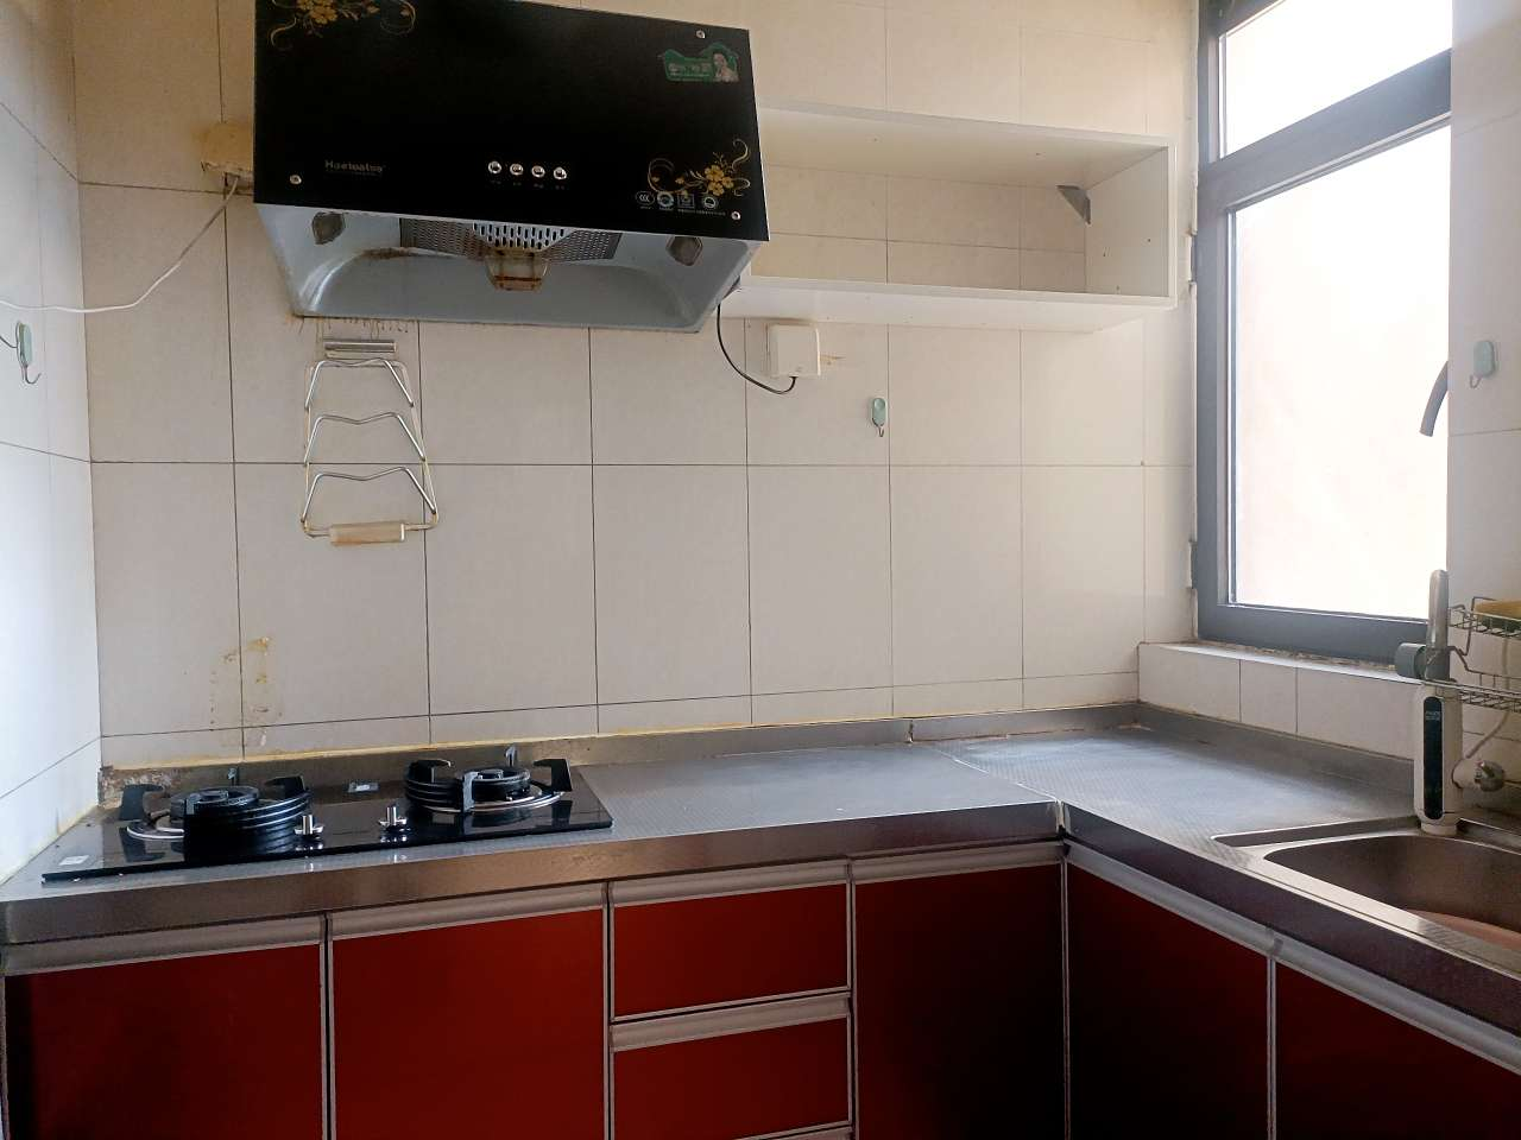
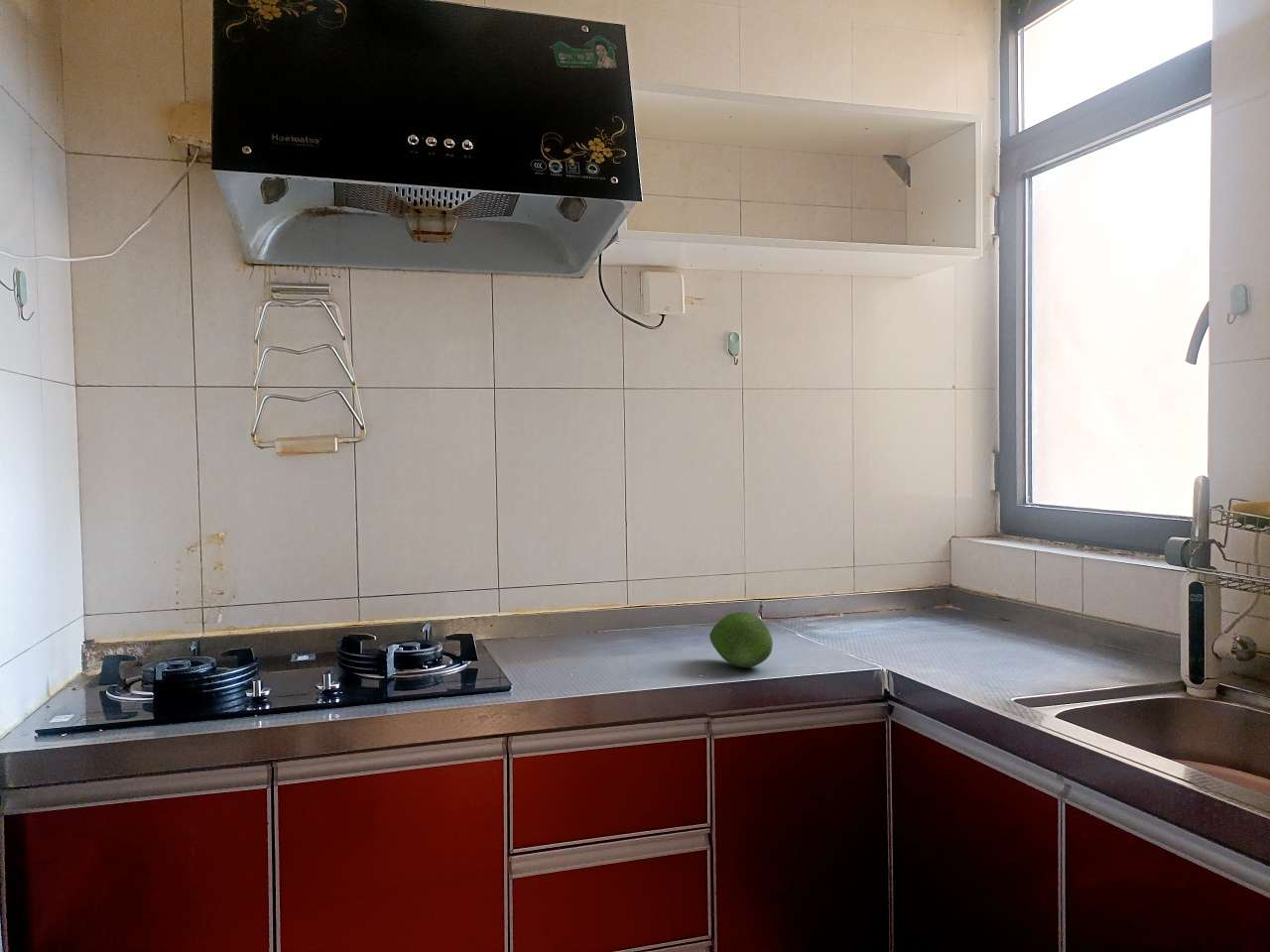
+ fruit (739, 638)
